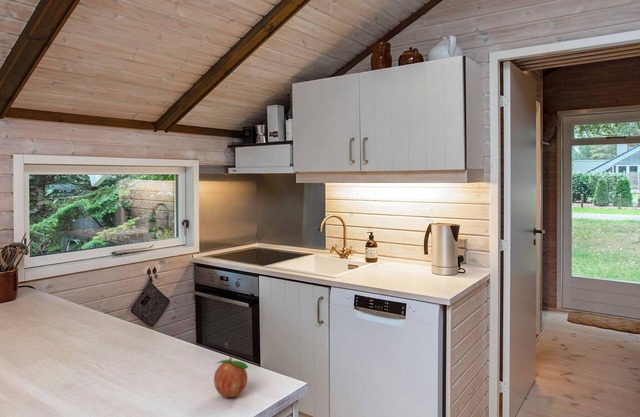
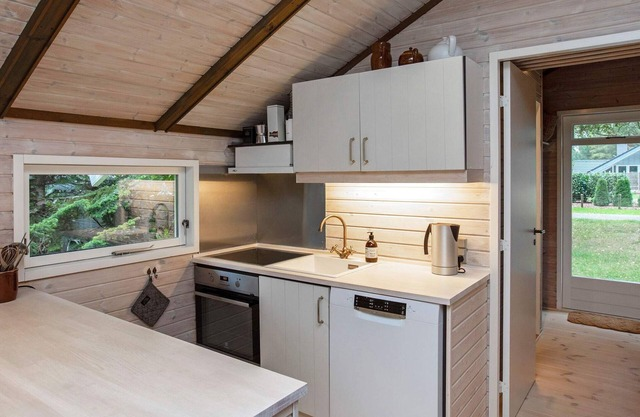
- fruit (230, 375)
